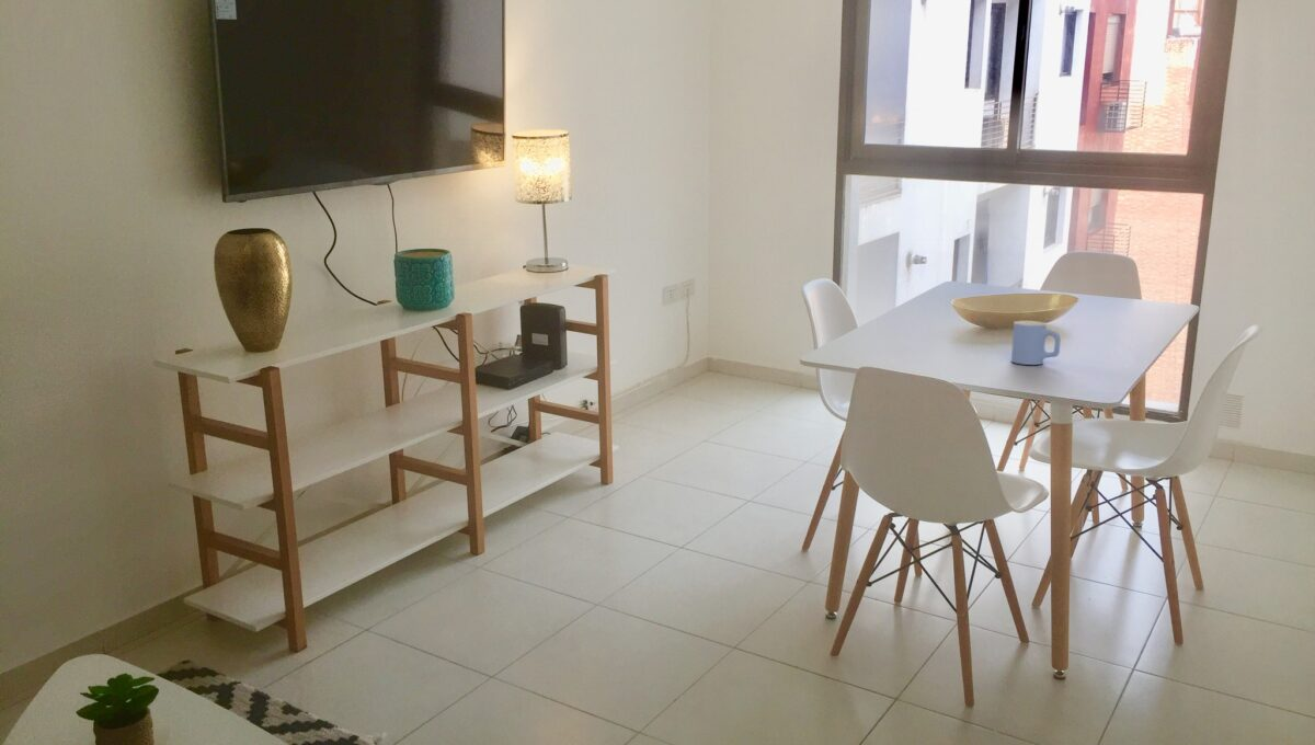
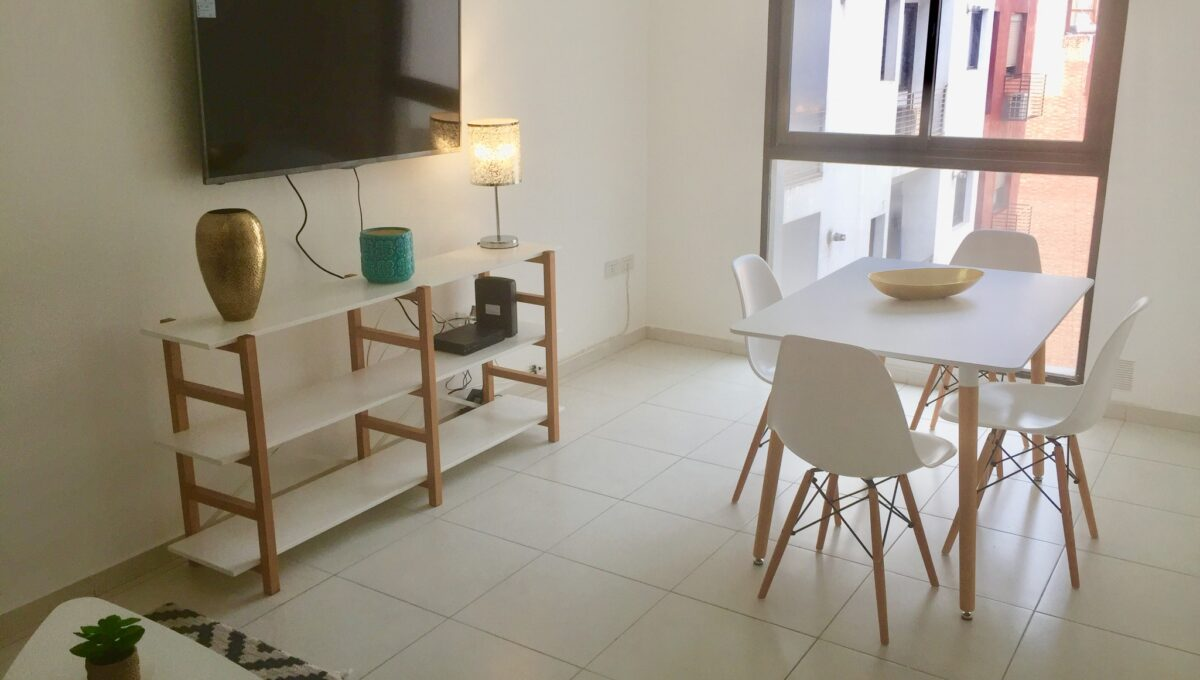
- mug (1034, 343)
